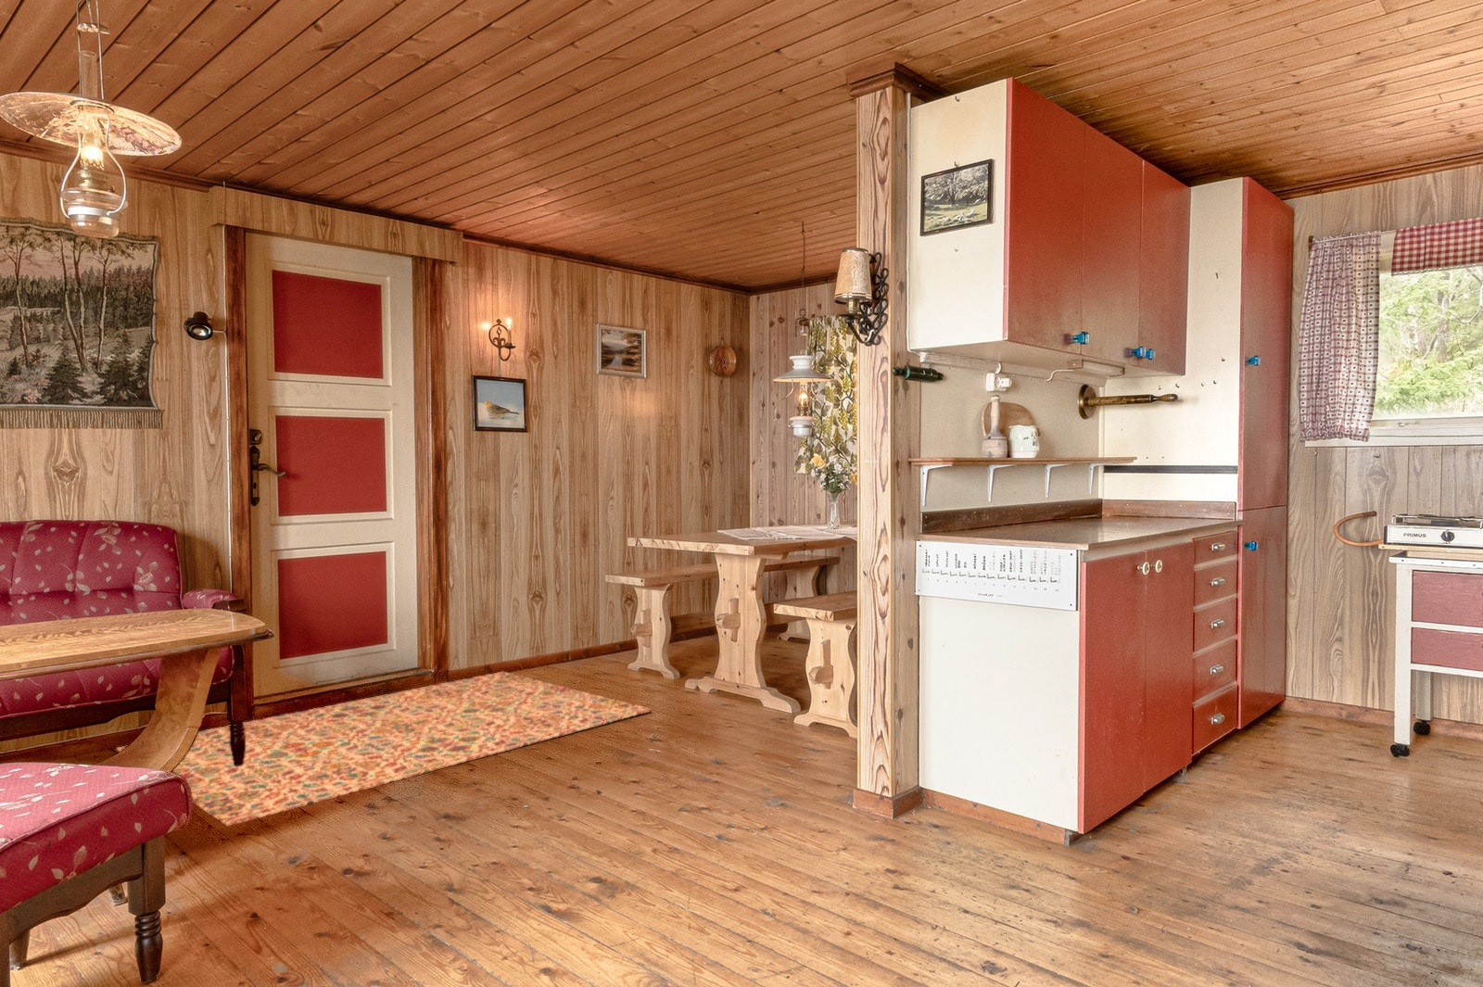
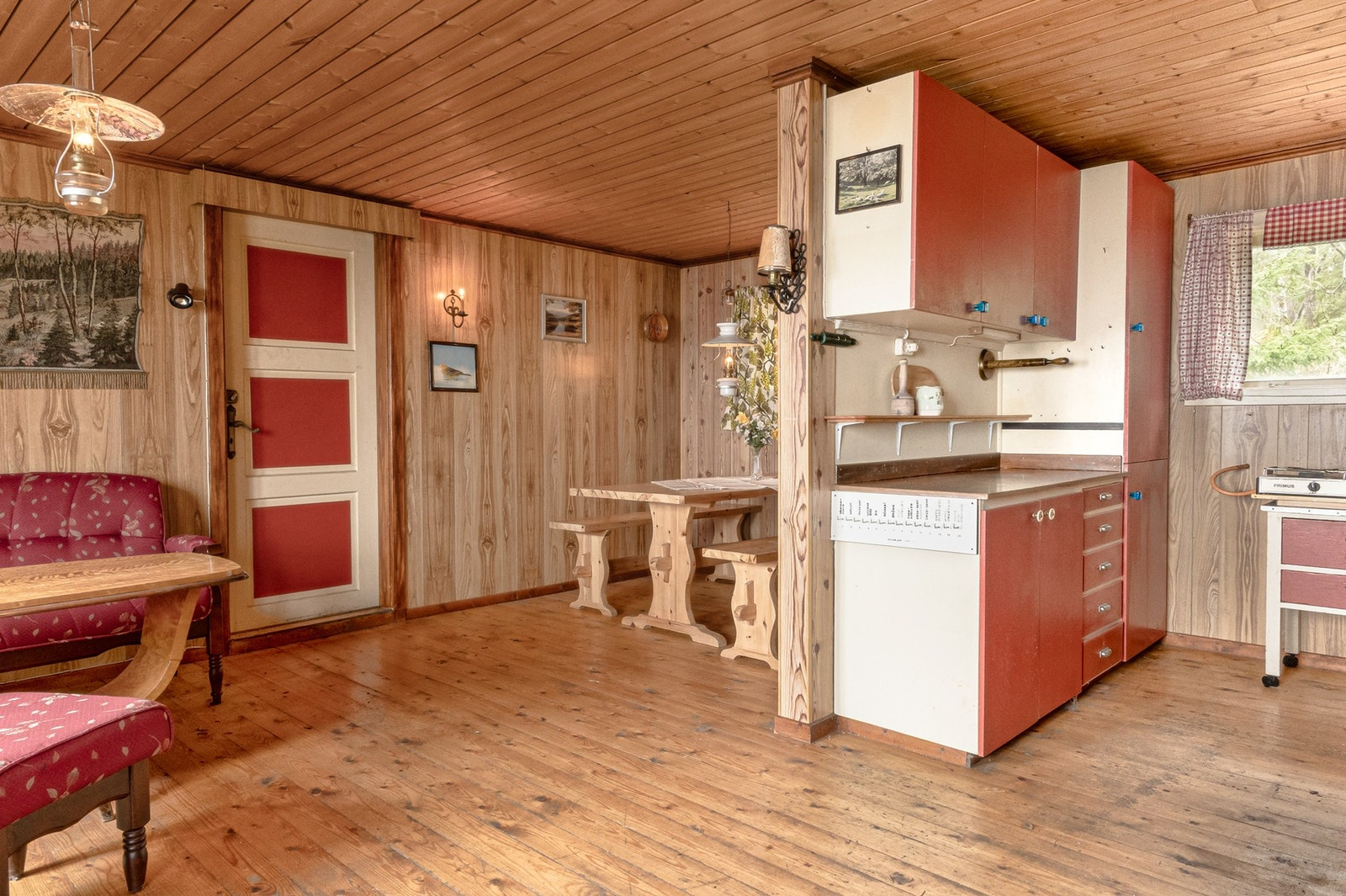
- rug (402, 727)
